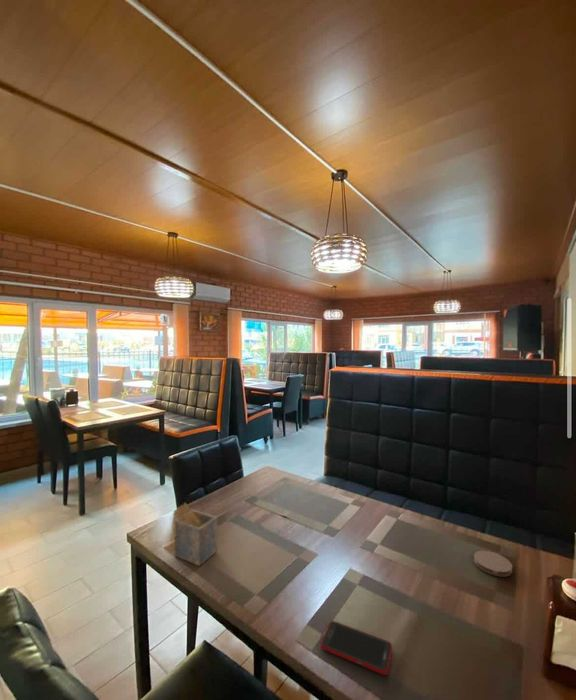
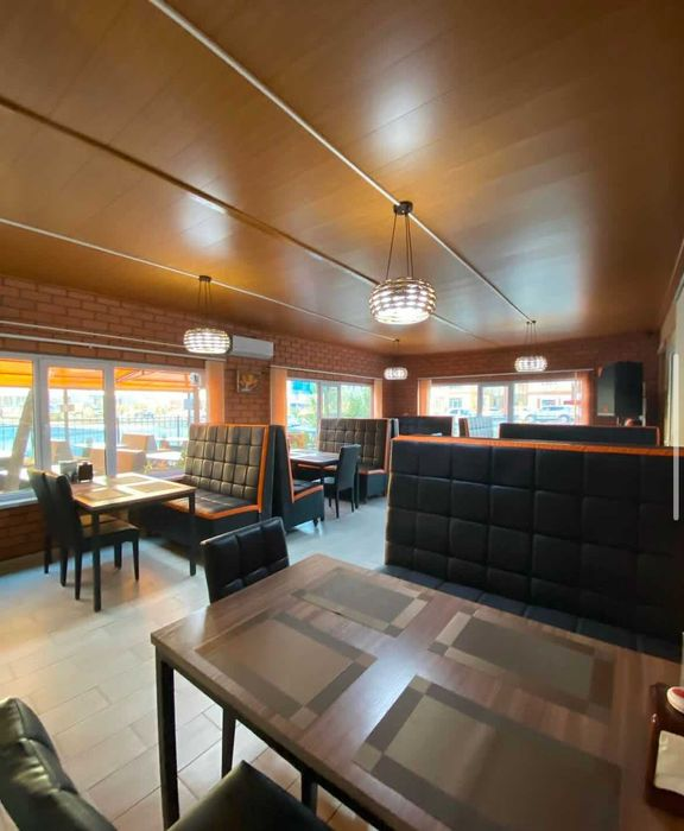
- cell phone (356, 646)
- coaster (492, 562)
- napkin holder (195, 529)
